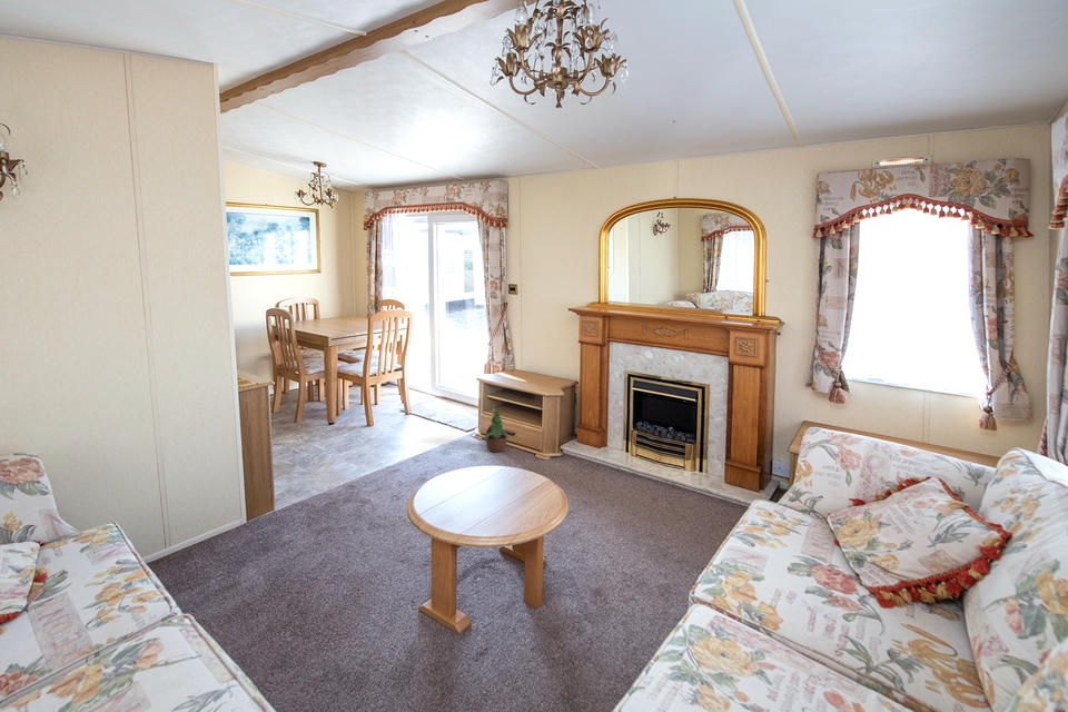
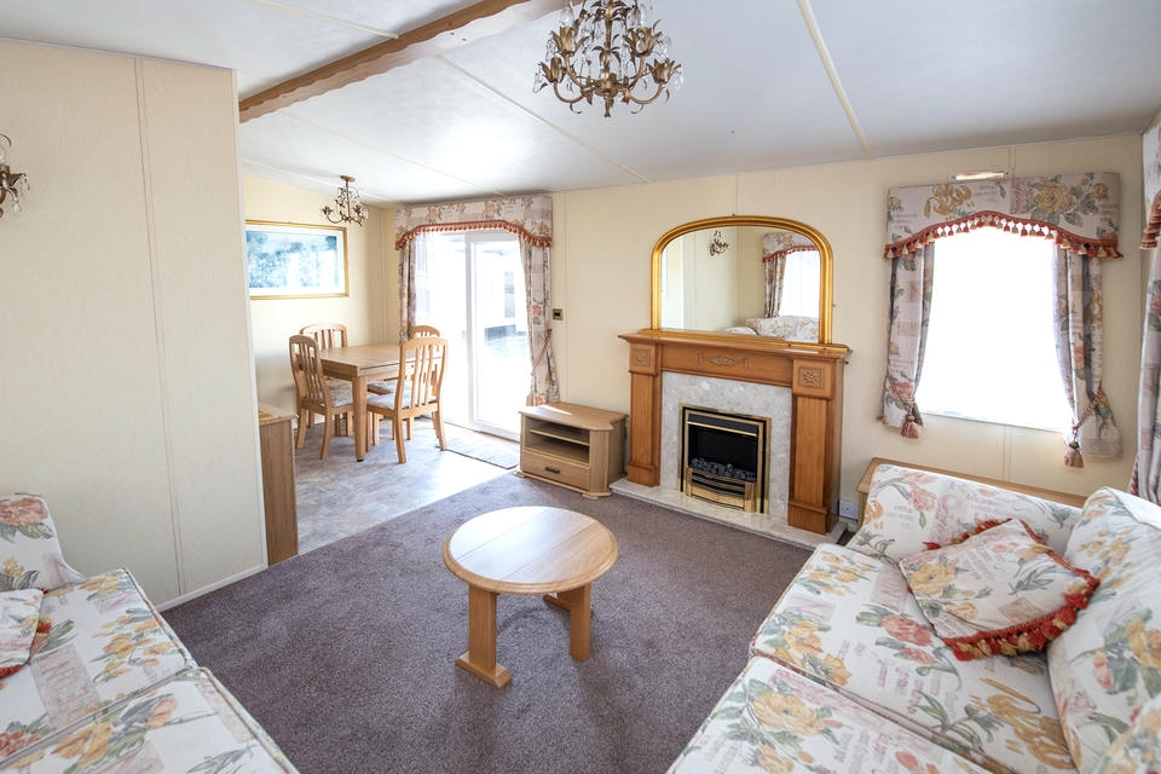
- potted plant (495, 427)
